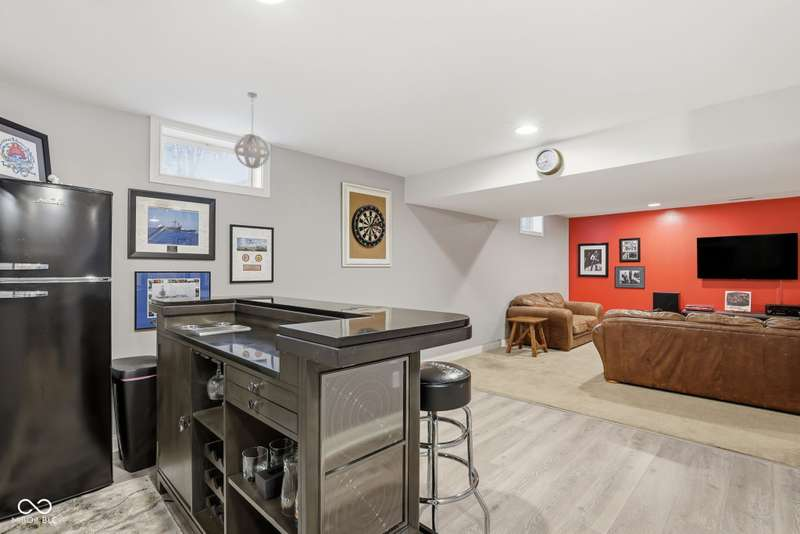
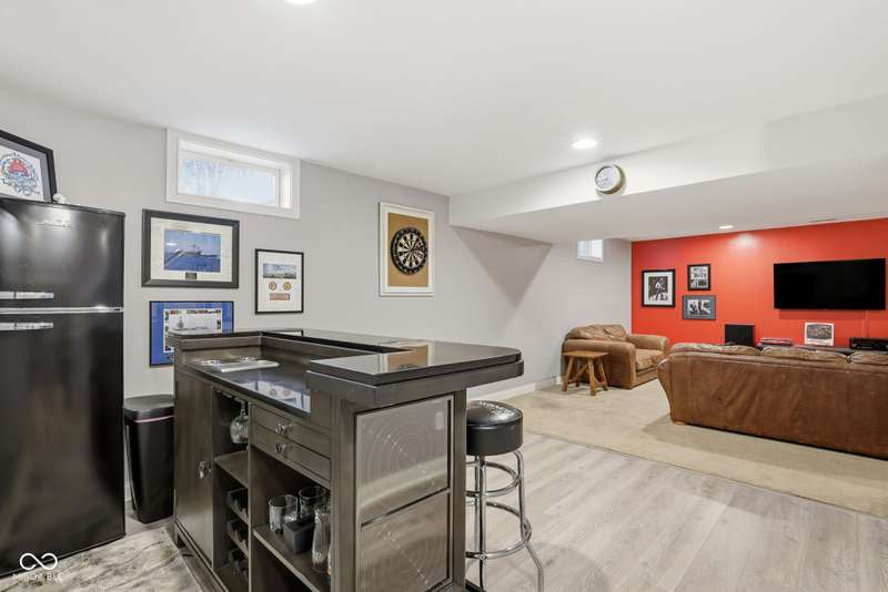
- pendant light (252, 131)
